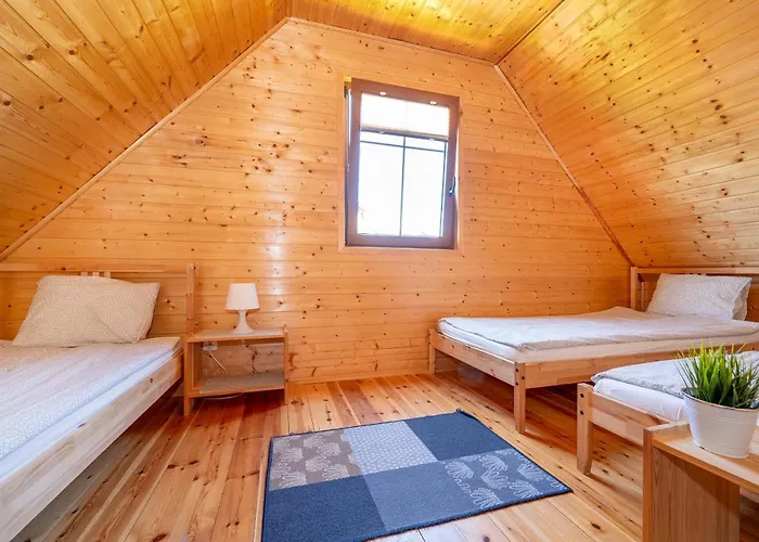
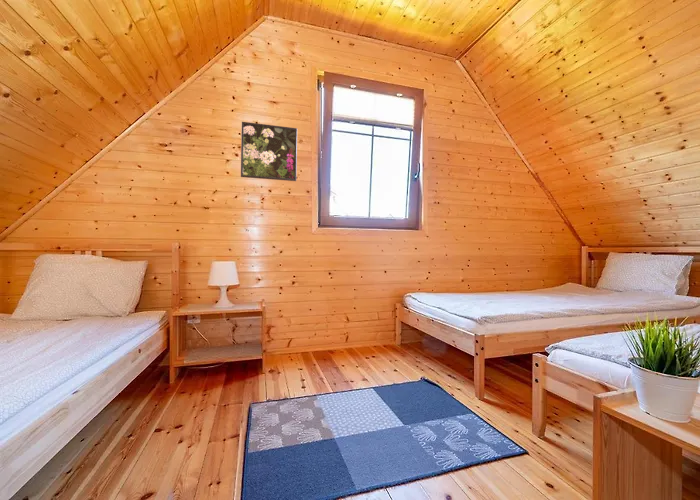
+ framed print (269, 152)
